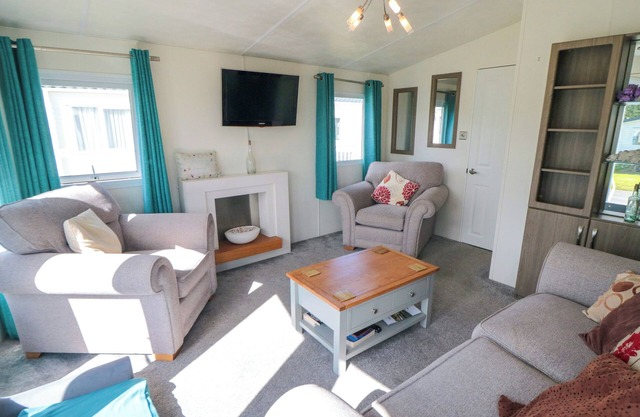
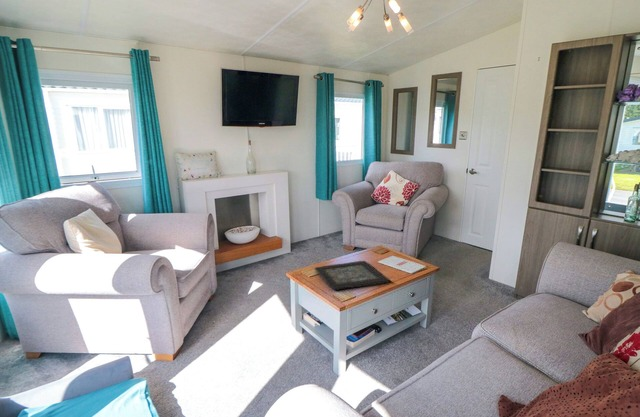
+ magazine (401, 264)
+ decorative tray (350, 274)
